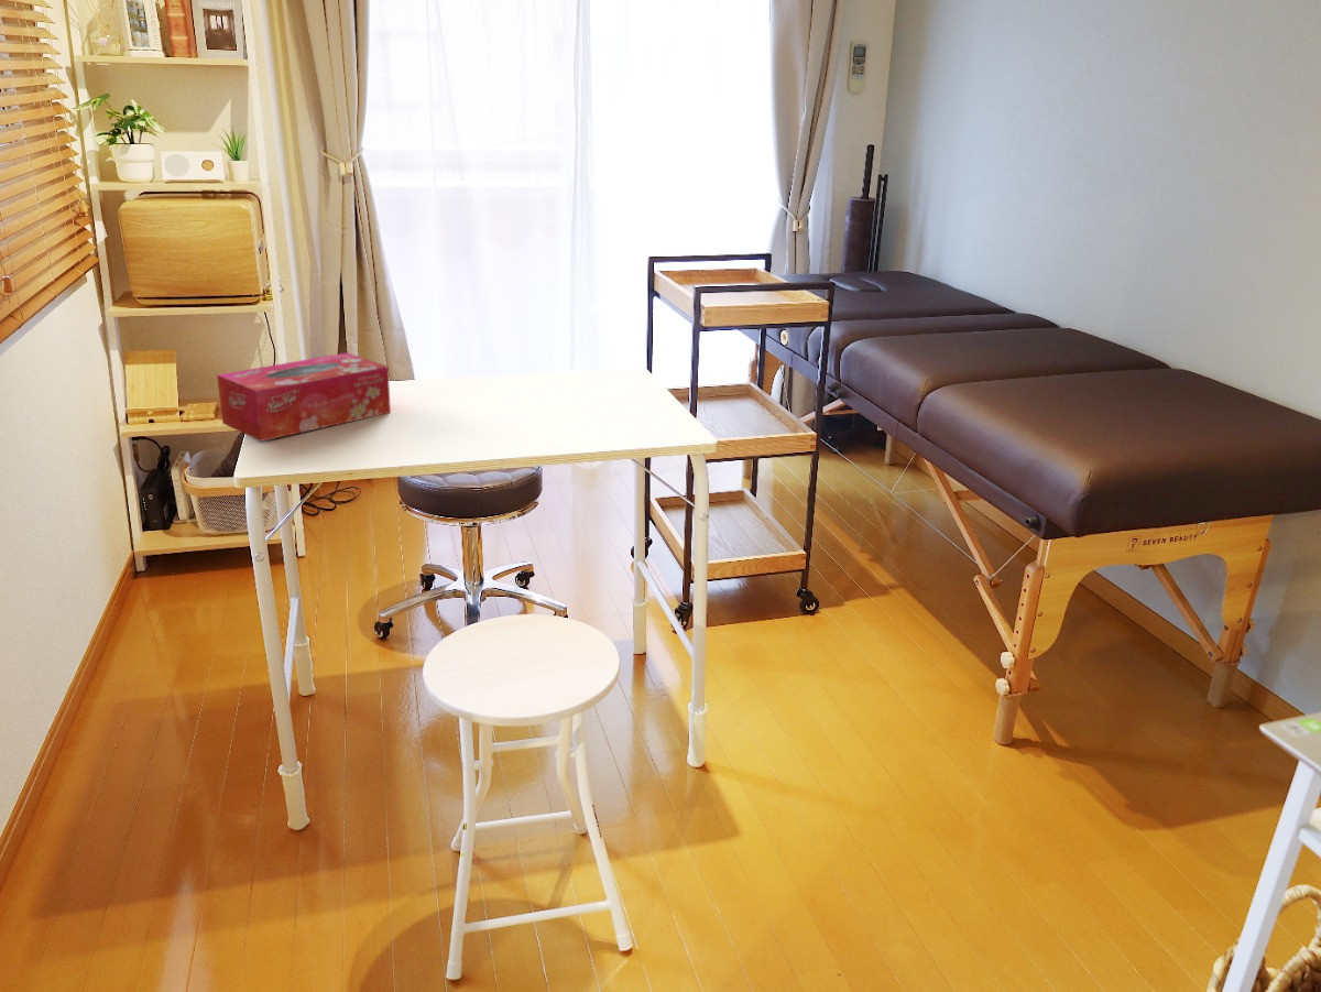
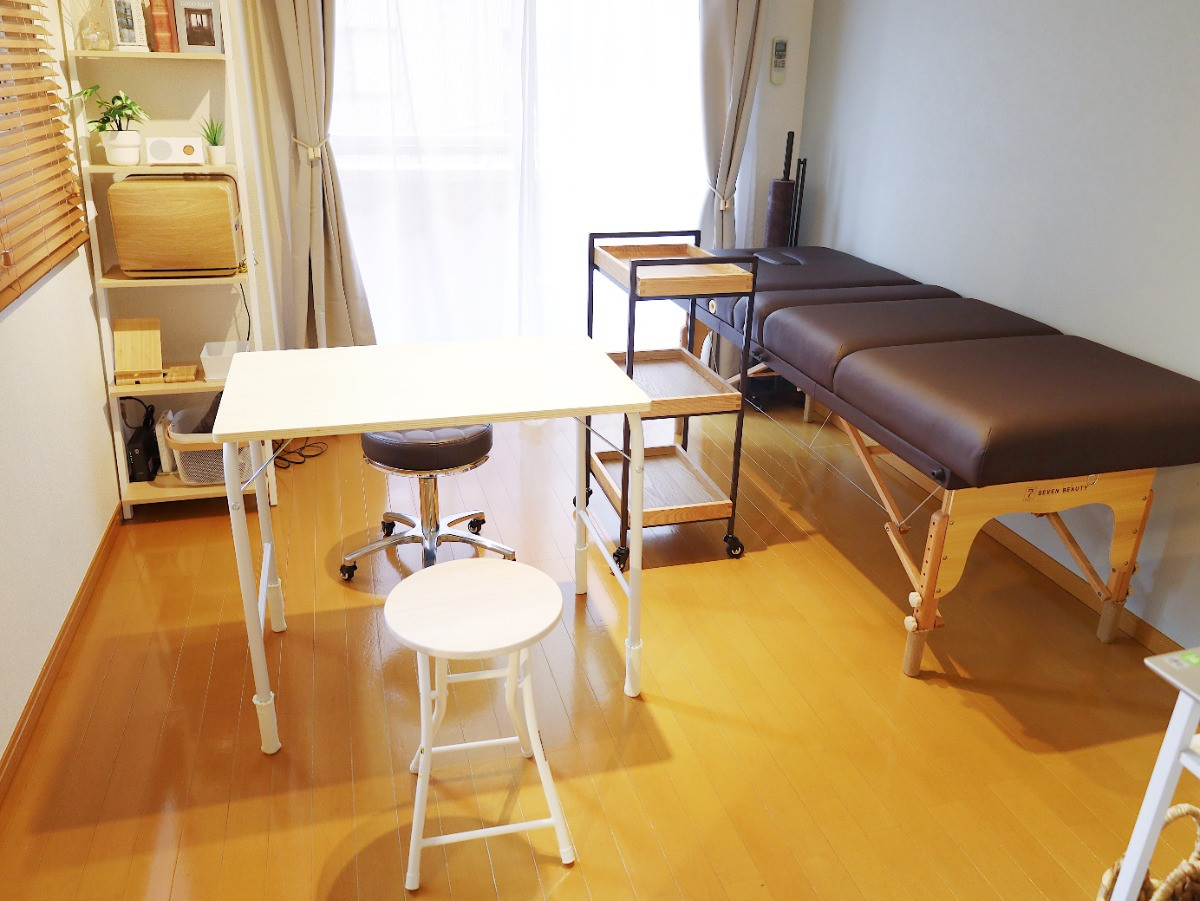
- tissue box (306, 394)
